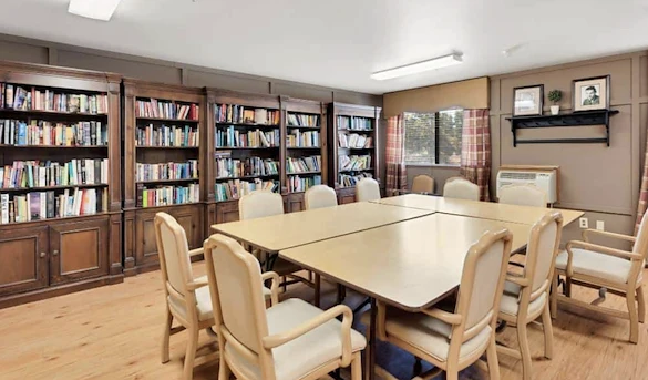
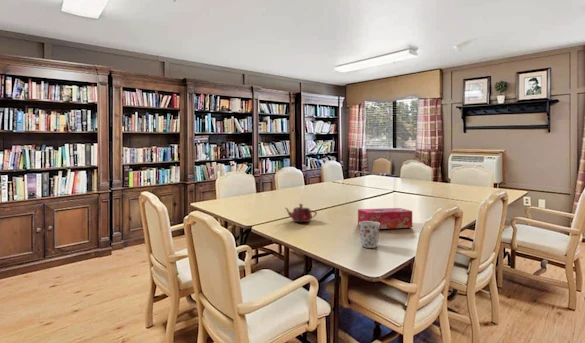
+ teapot (300, 212)
+ tissue box (384, 218)
+ cup (369, 234)
